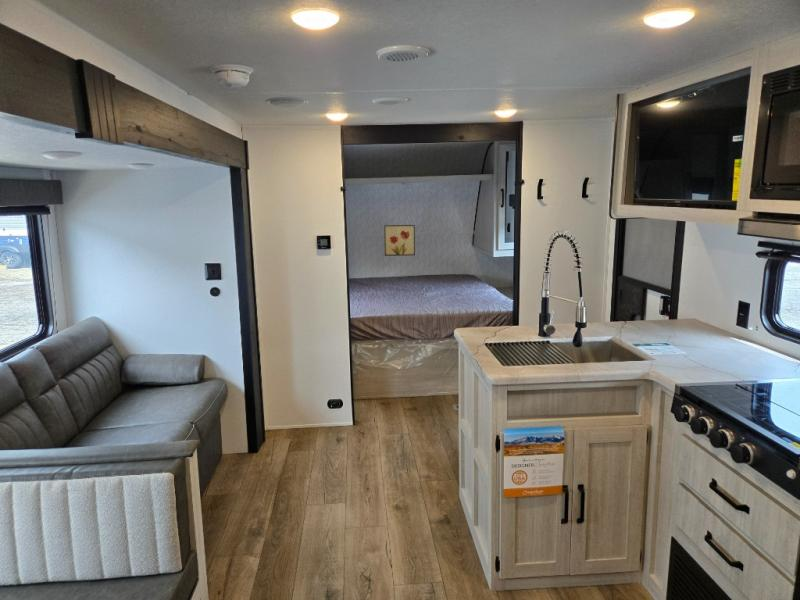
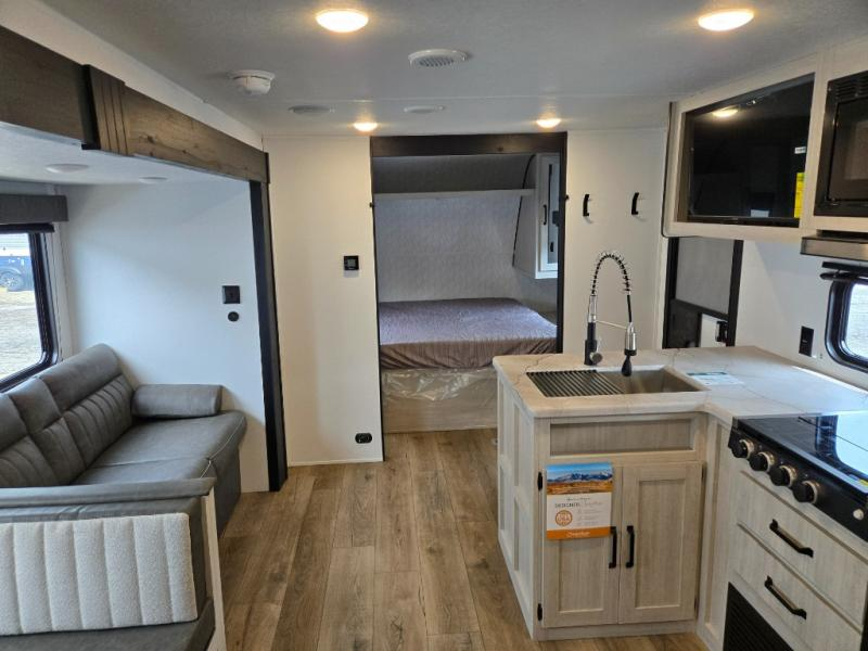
- wall art (399, 240)
